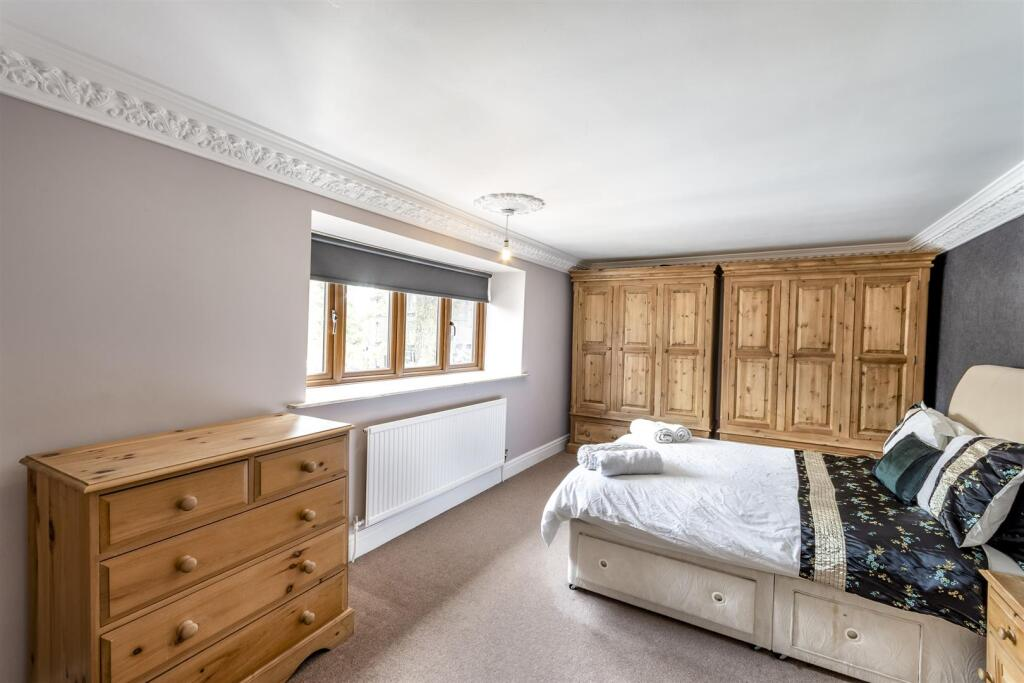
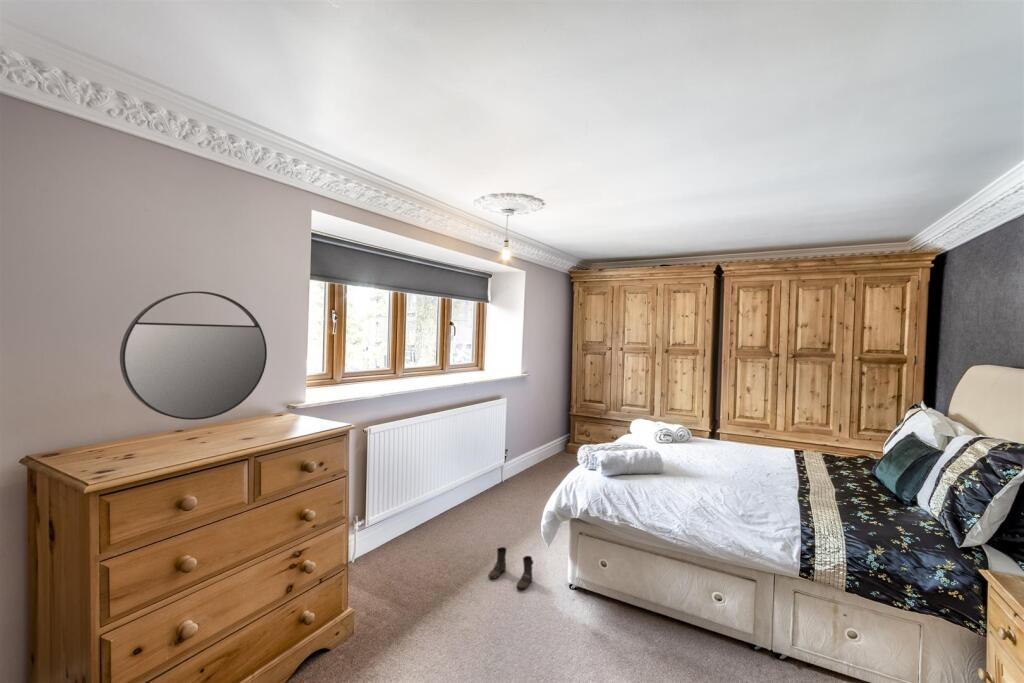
+ home mirror (201, 355)
+ boots (505, 567)
